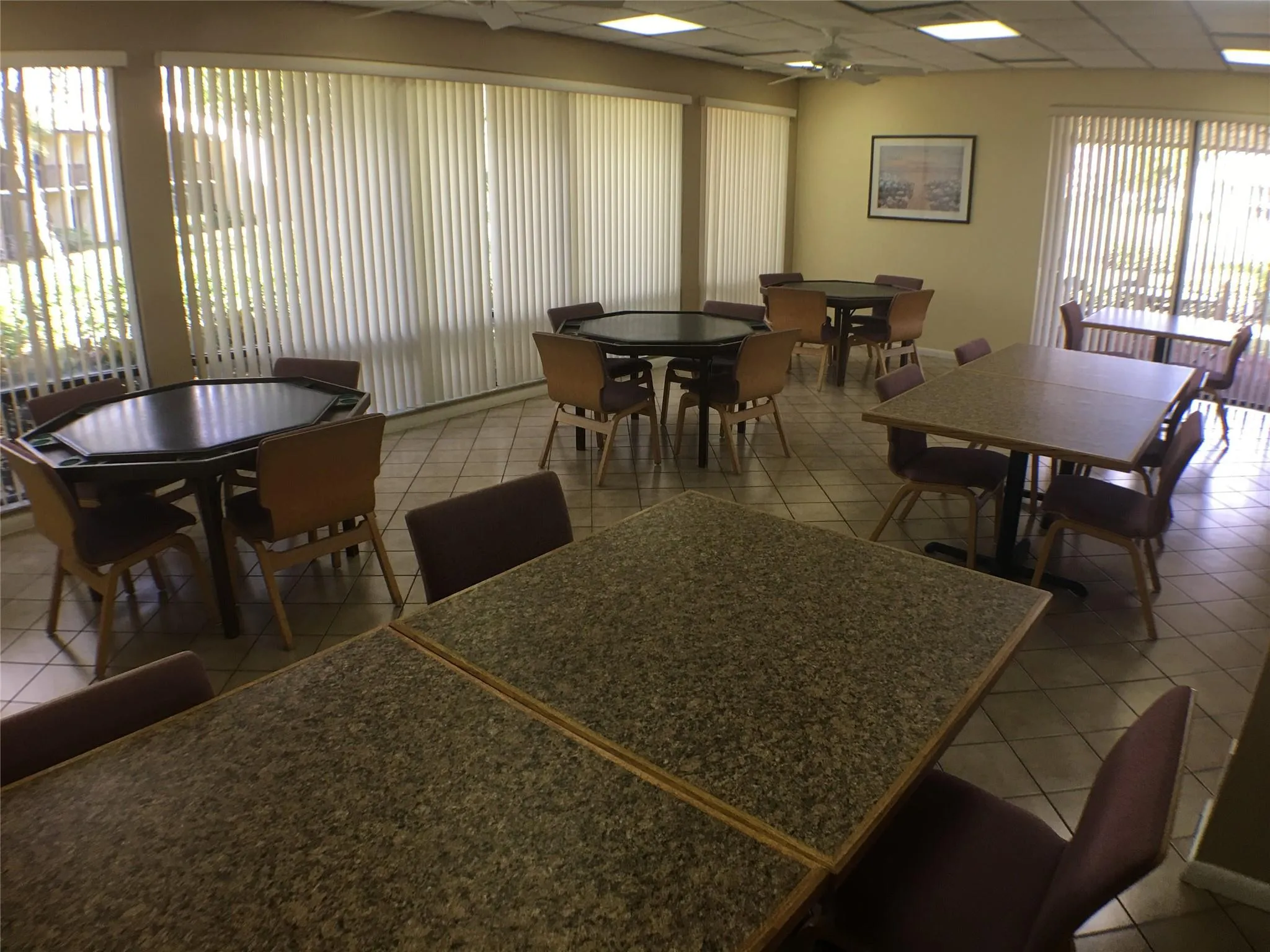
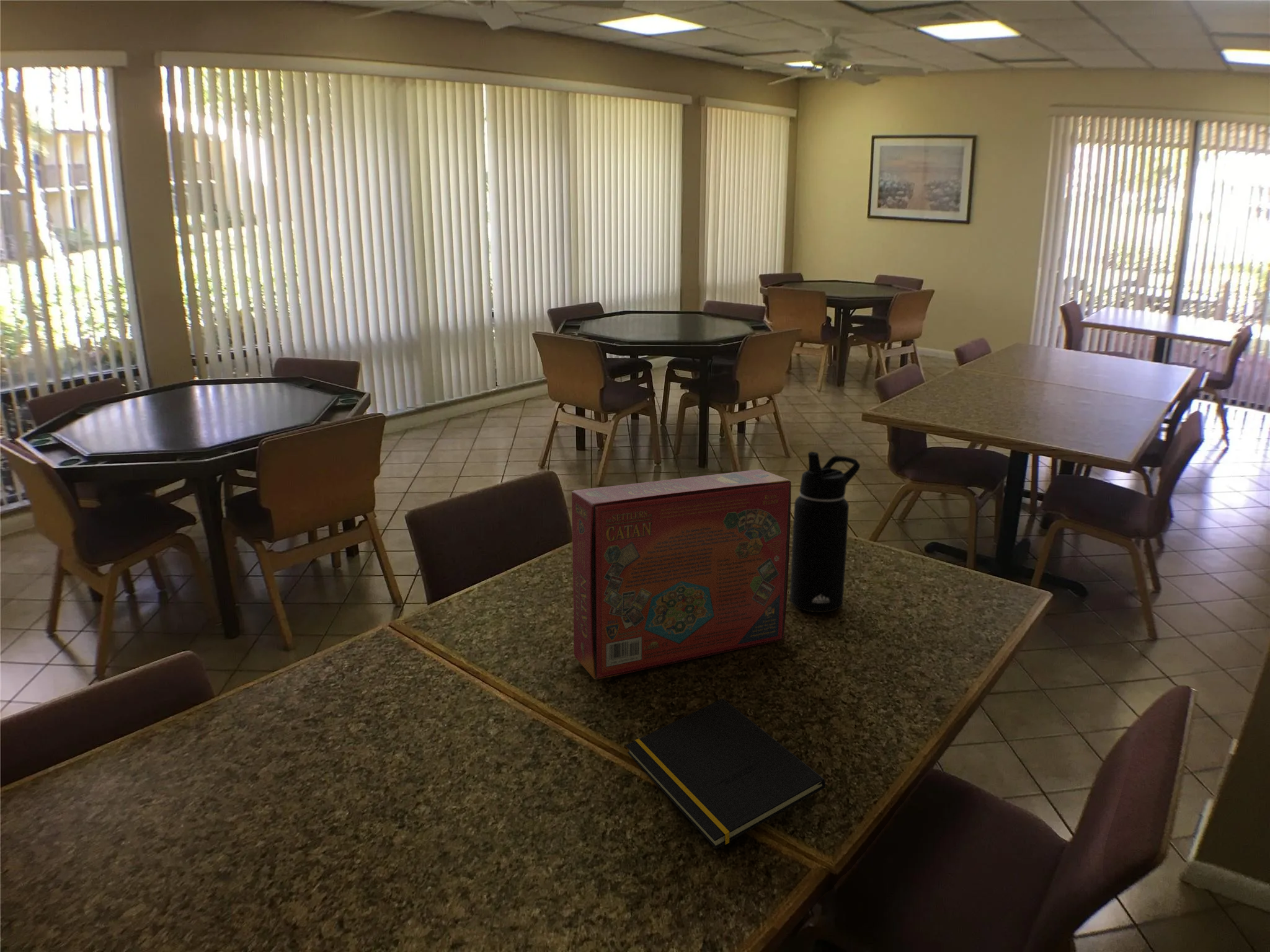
+ water bottle (825, 526)
+ board game (682, 568)
+ notepad (720, 765)
